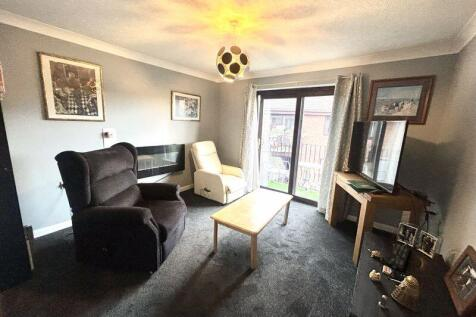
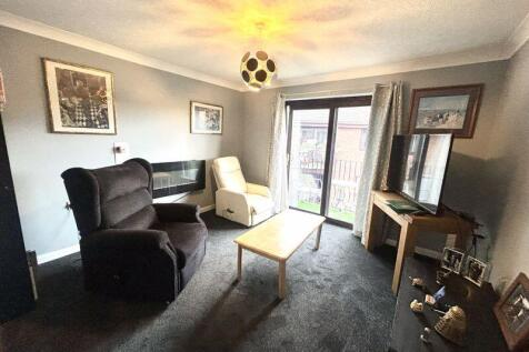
- remote control (398, 255)
